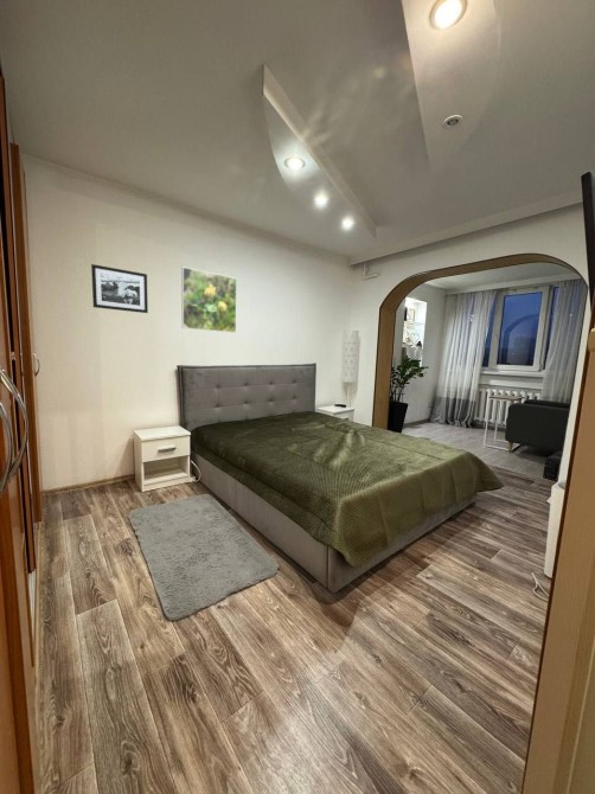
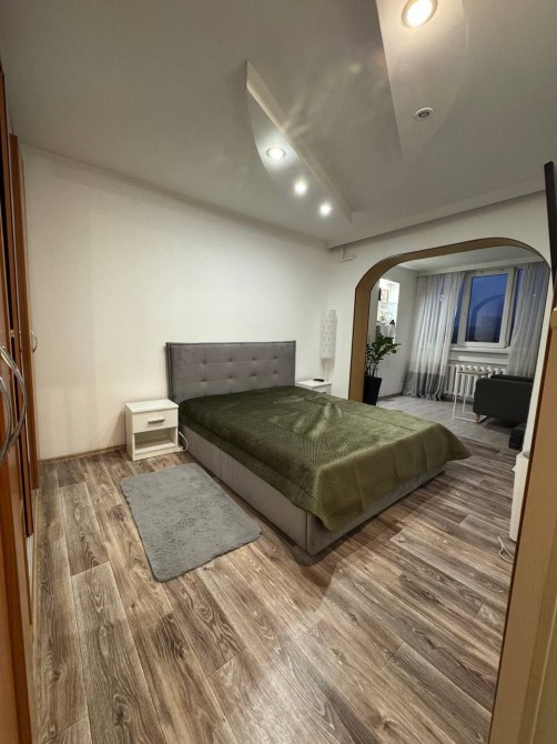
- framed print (210, 302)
- picture frame (121, 289)
